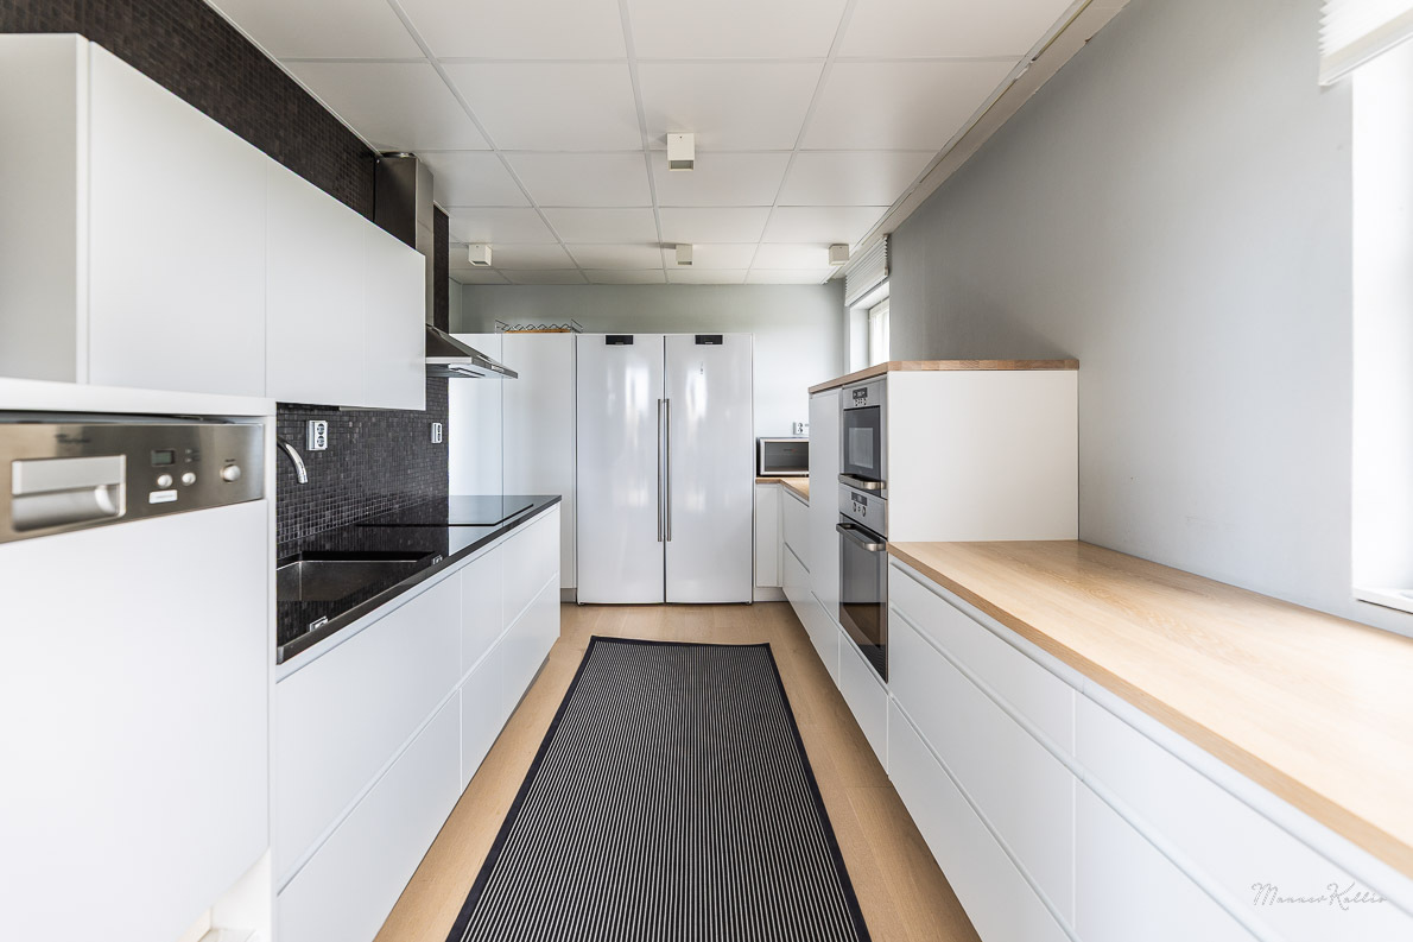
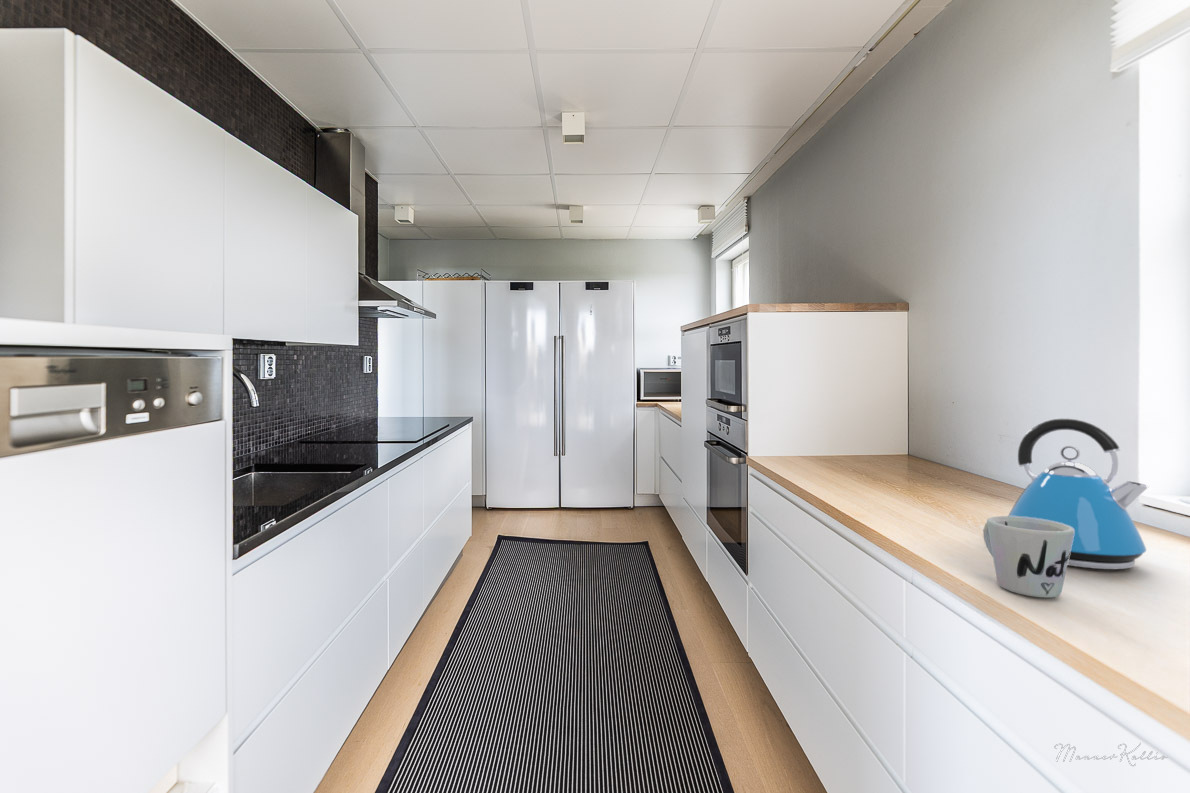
+ mug (1017, 551)
+ kettle (1065, 486)
